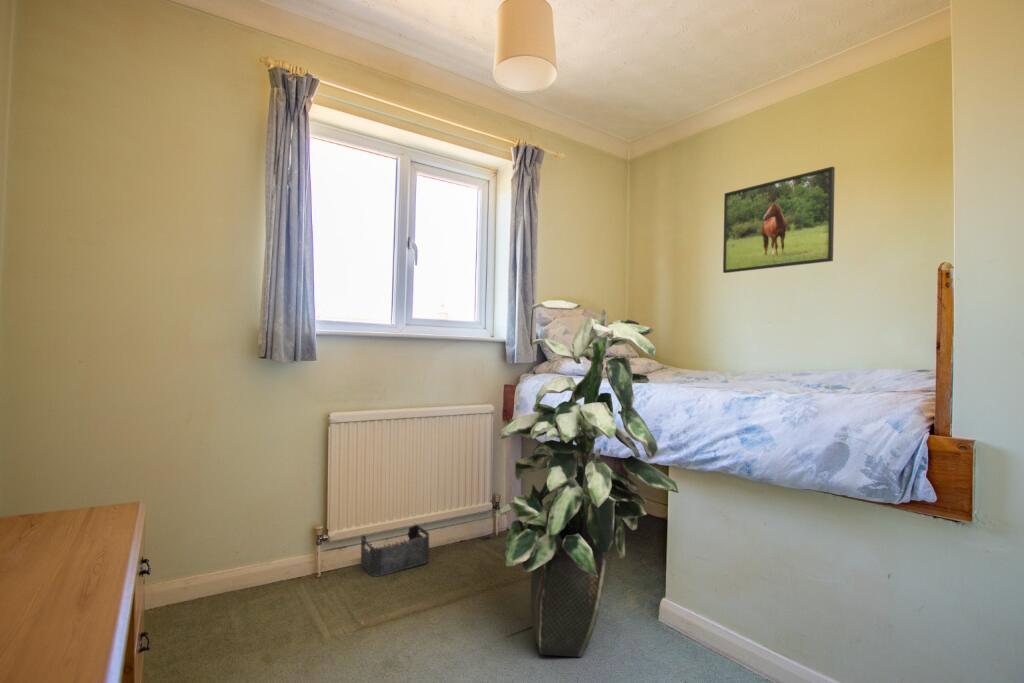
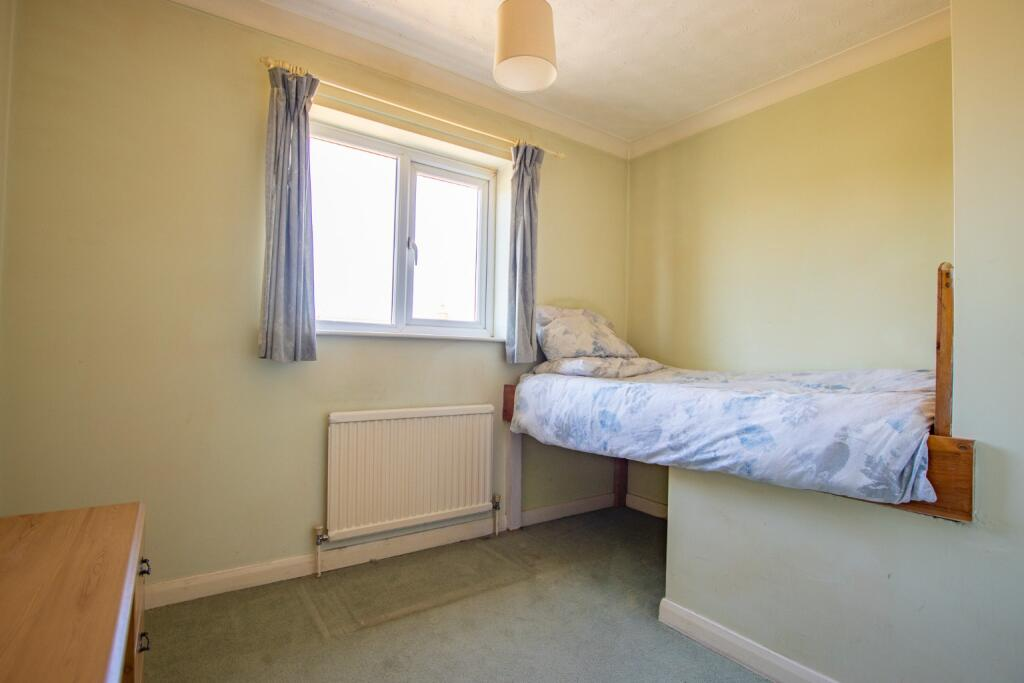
- storage bin (395, 548)
- indoor plant (573, 469)
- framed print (774, 224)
